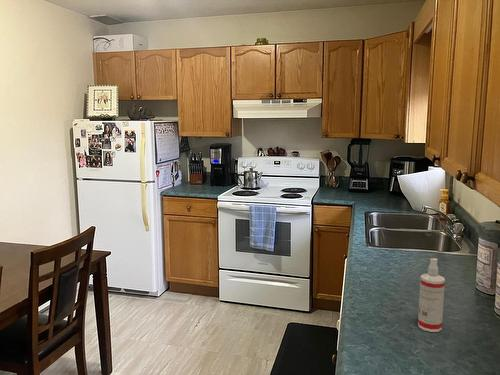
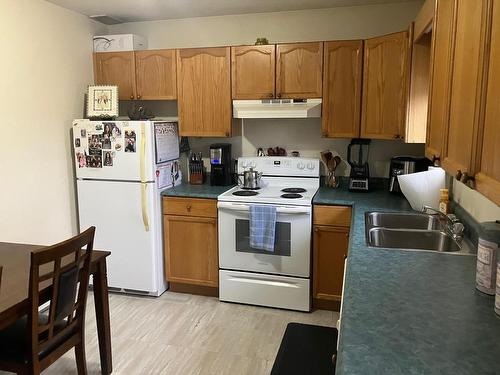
- spray bottle (431, 293)
